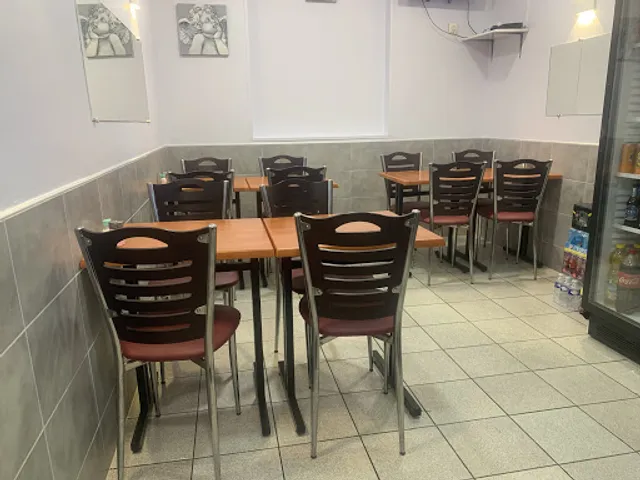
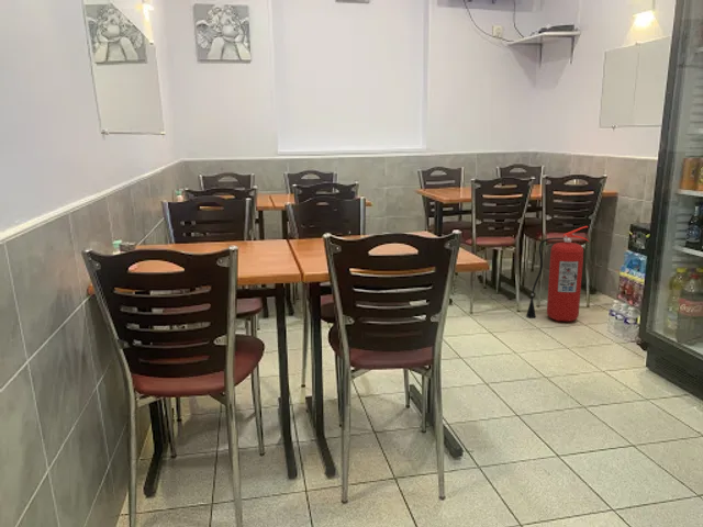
+ fire extinguisher (557, 272)
